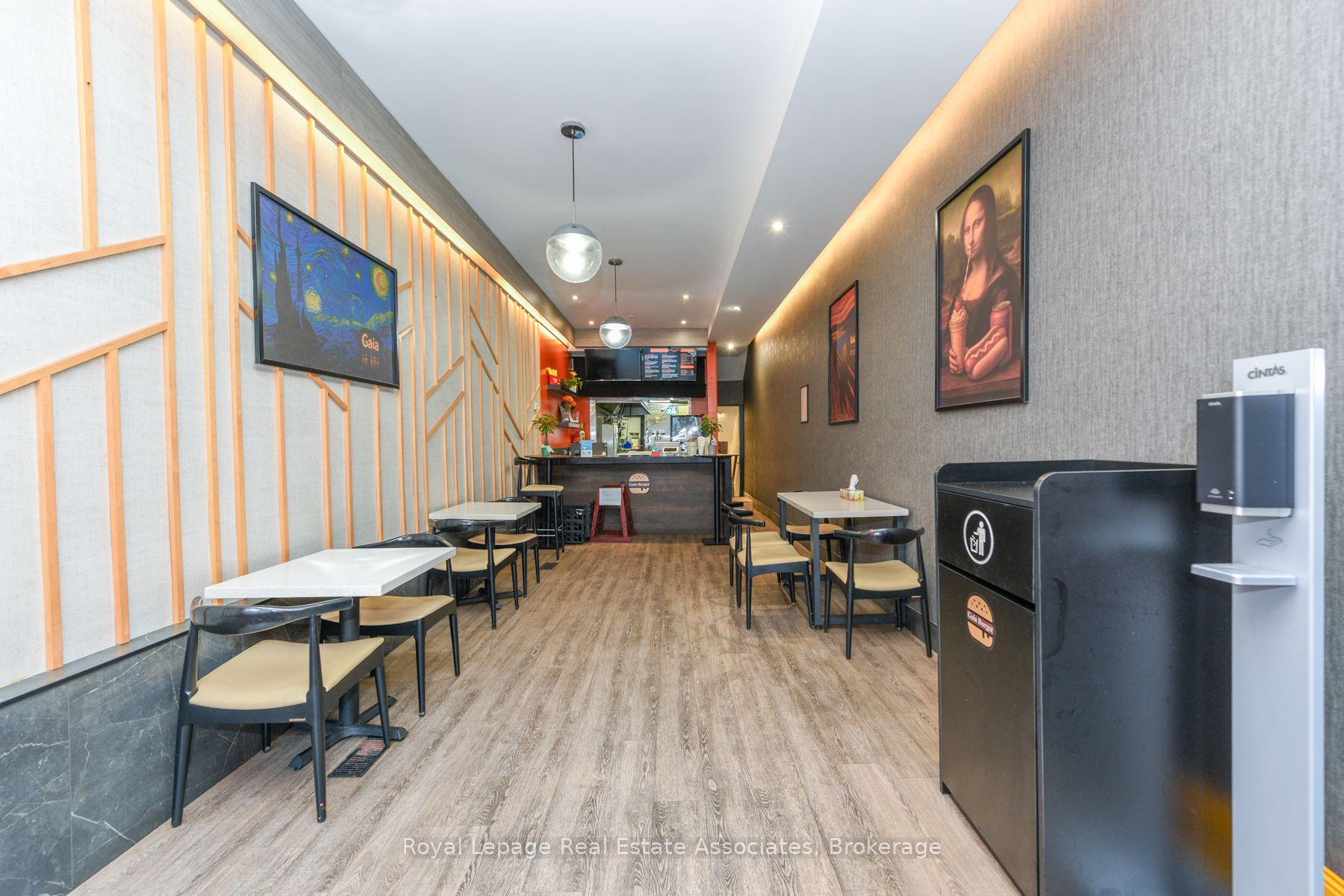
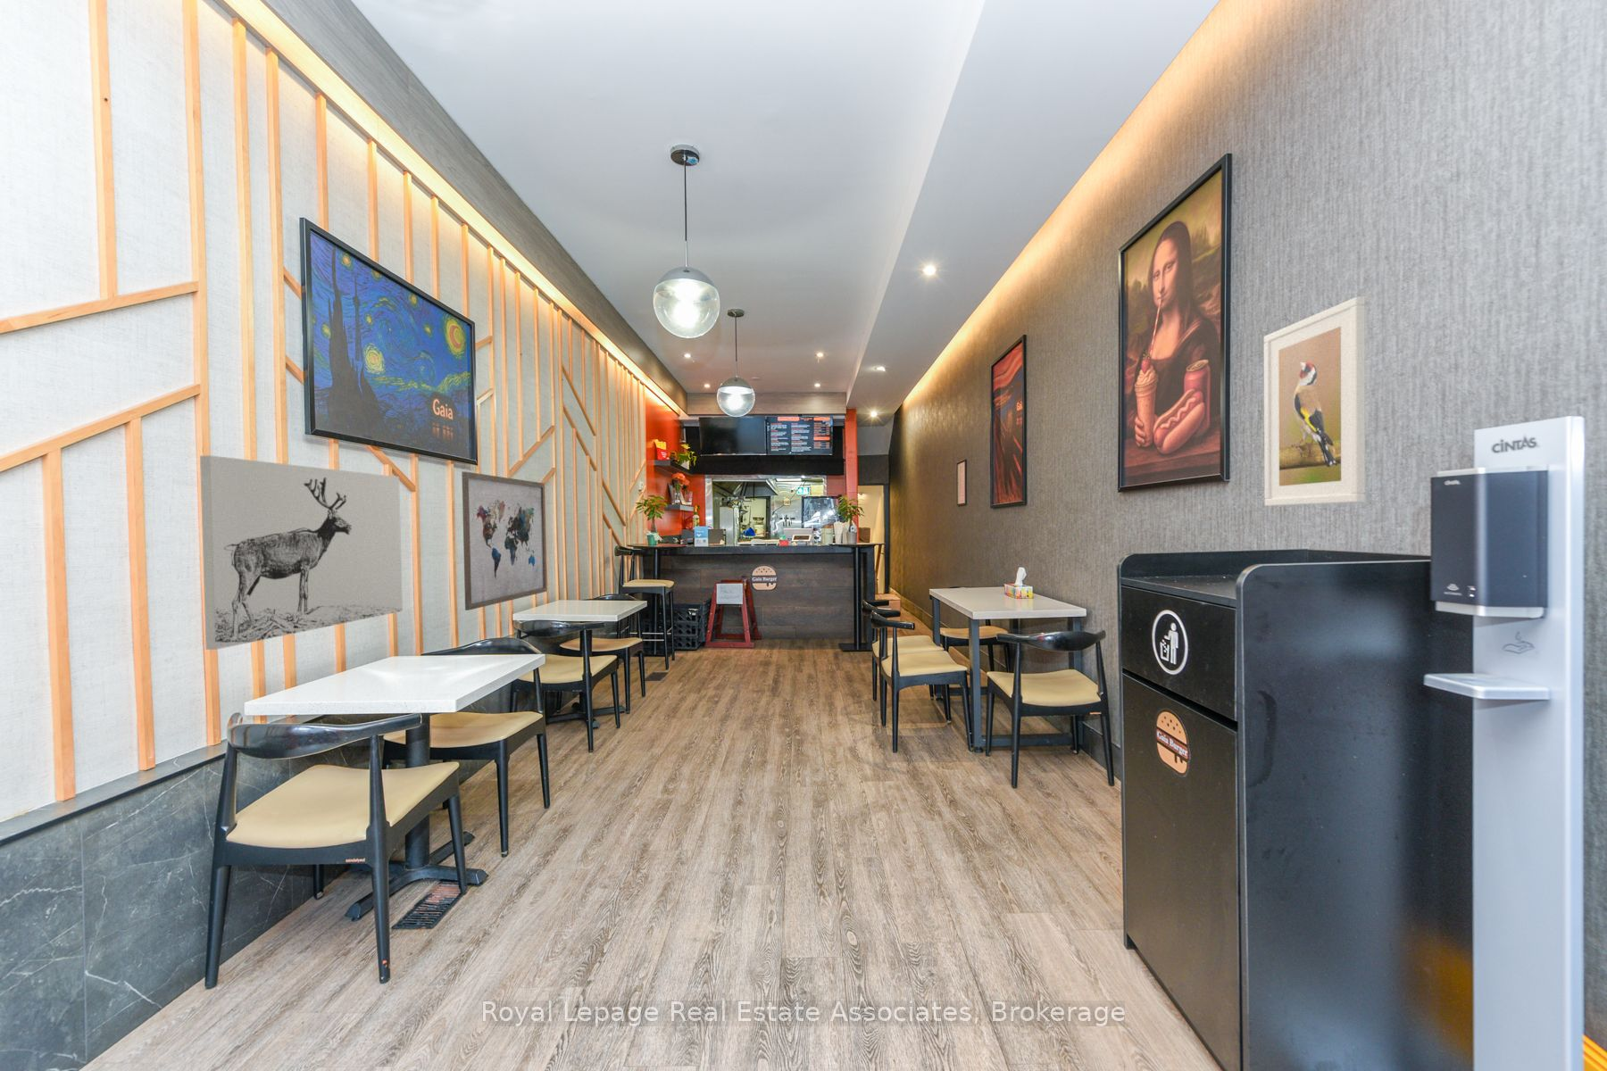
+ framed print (1309, 410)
+ wall art (509, 539)
+ wall art (319, 547)
